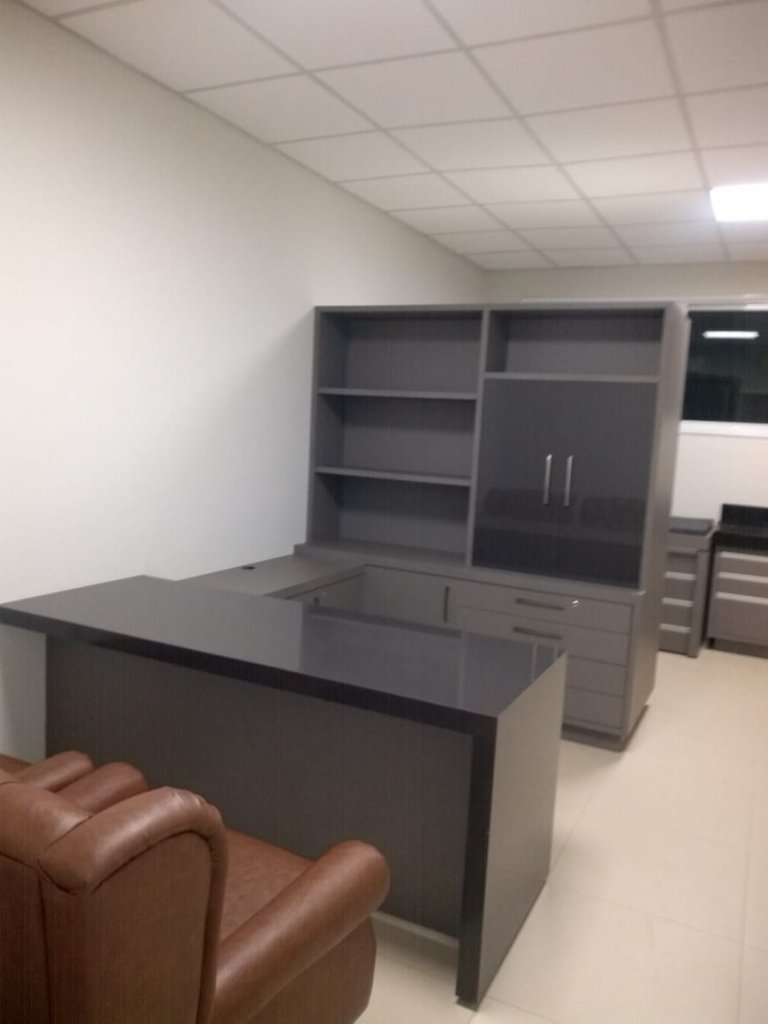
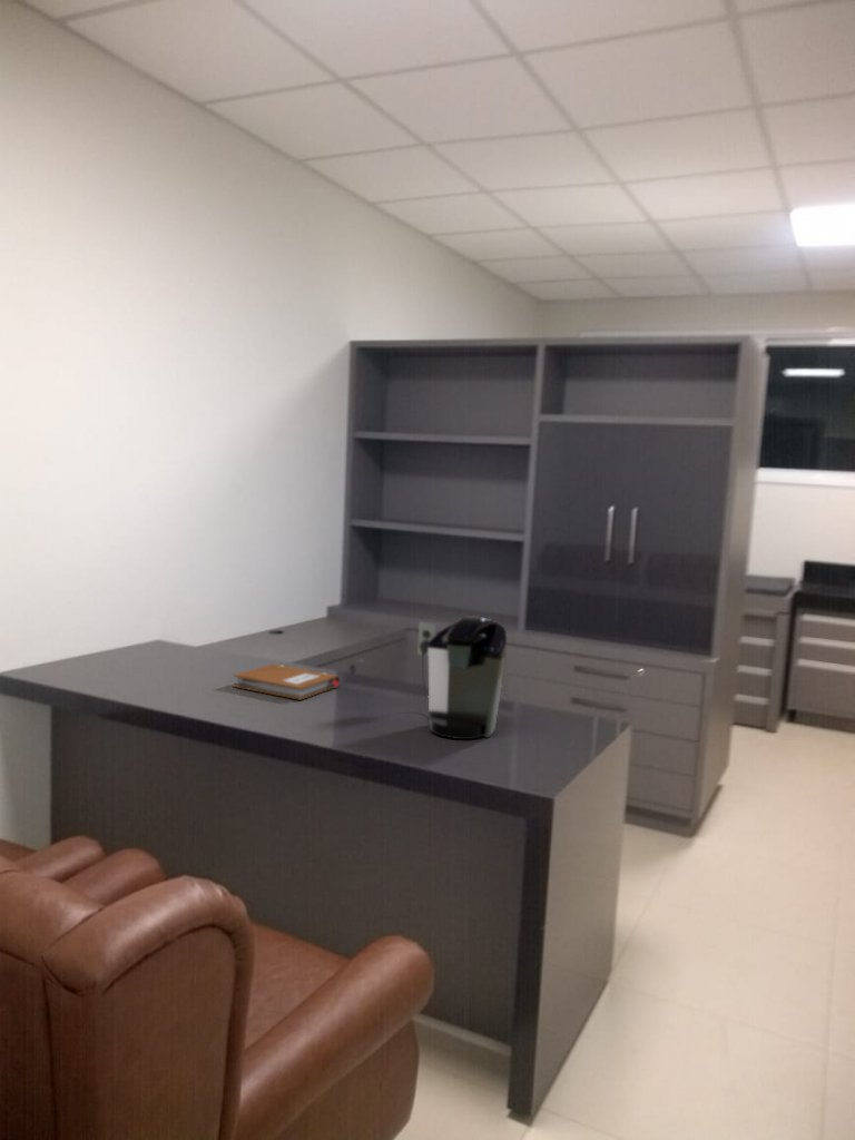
+ notebook (288, 680)
+ coffee maker (449, 669)
